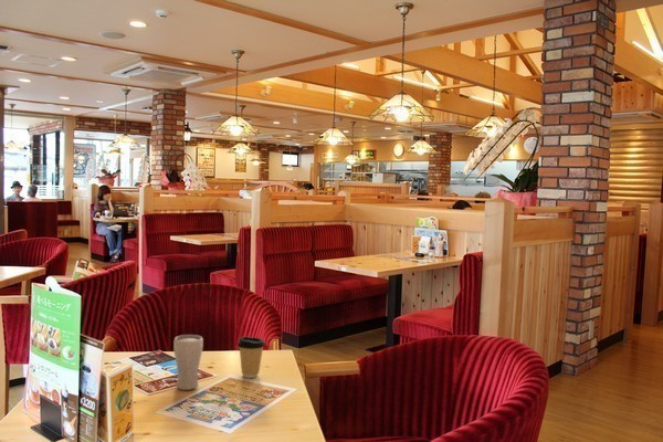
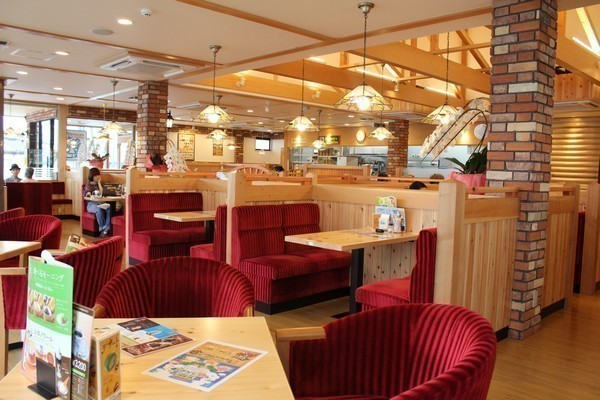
- drinking glass (188, 362)
- coffee cup (251, 357)
